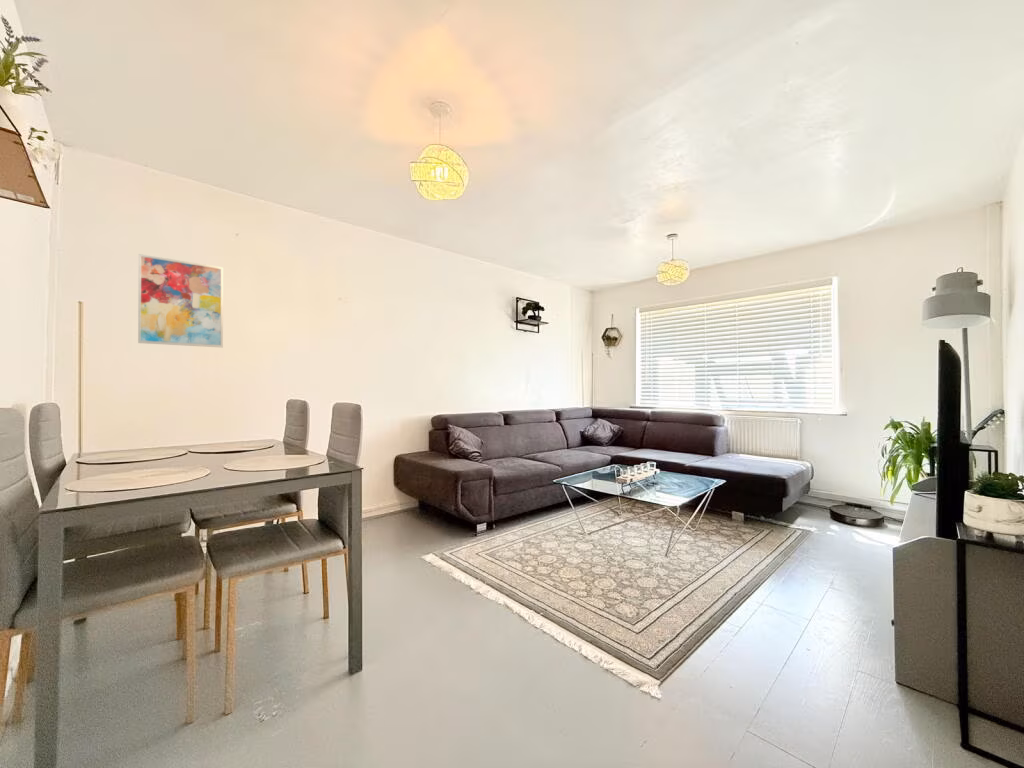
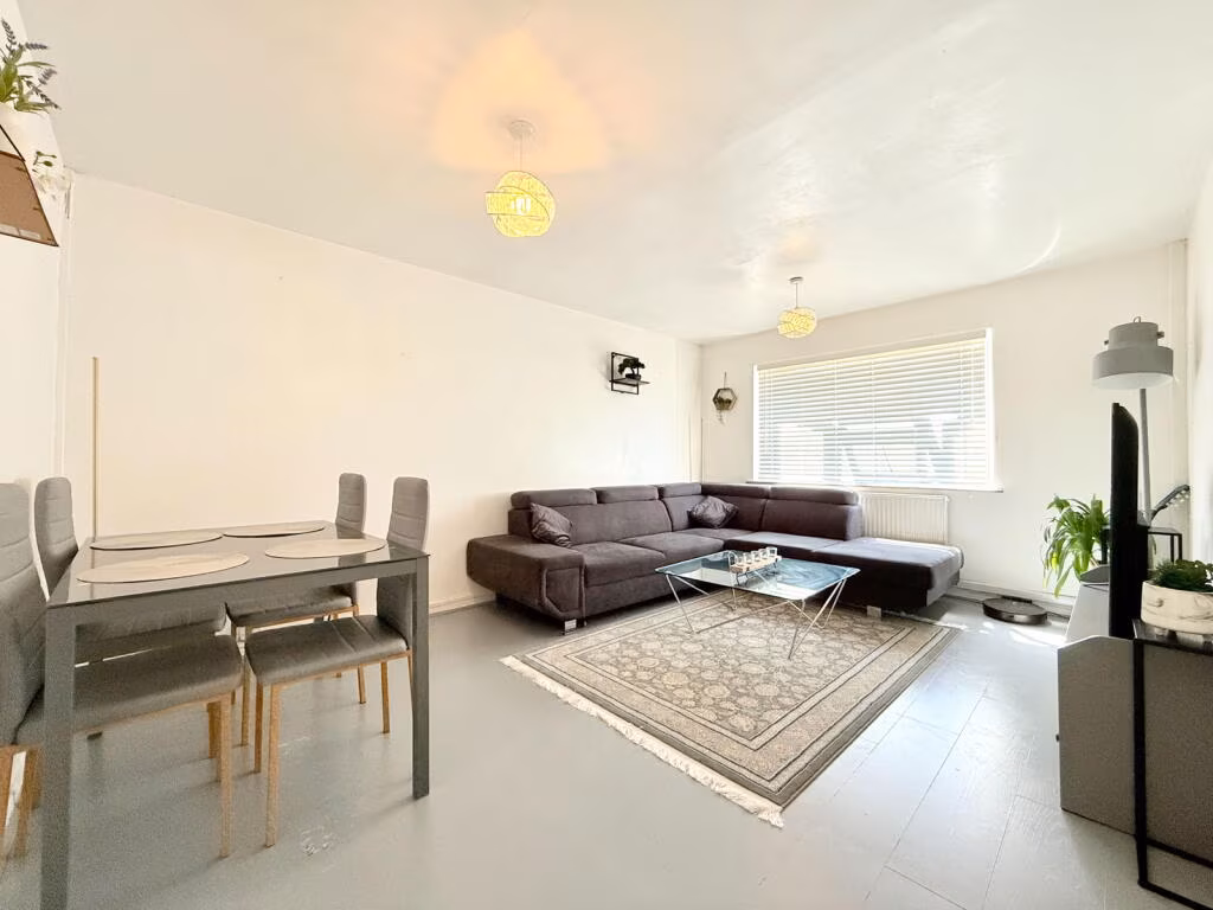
- wall art (182, 303)
